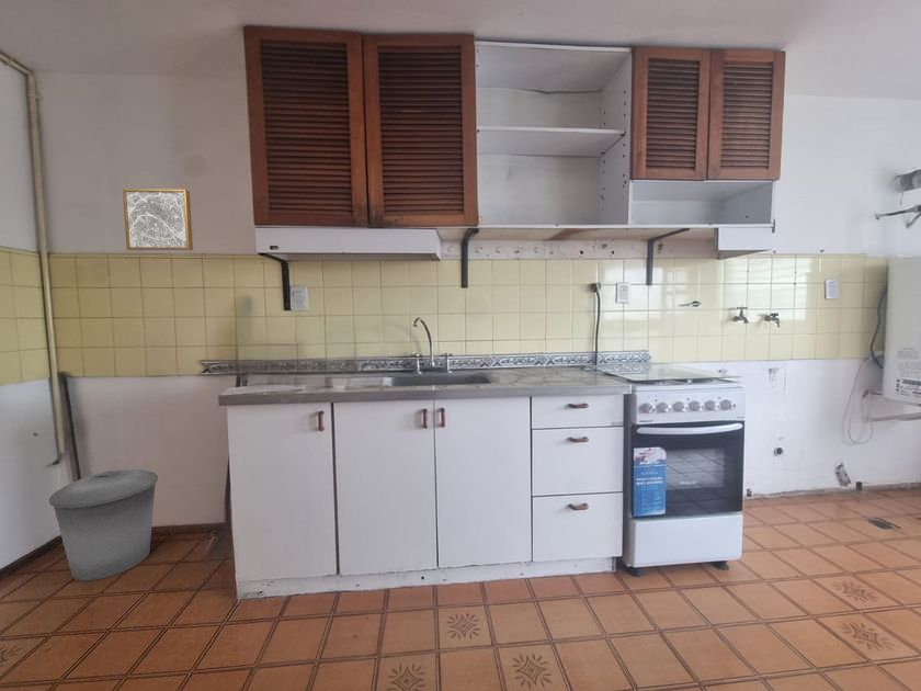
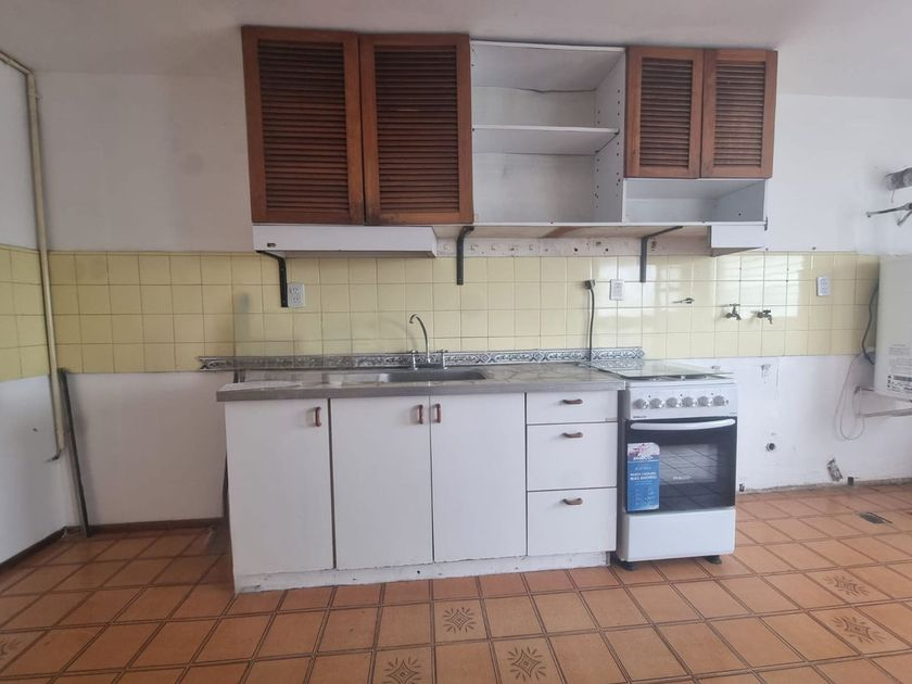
- wall art (158, 219)
- trash can (109, 517)
